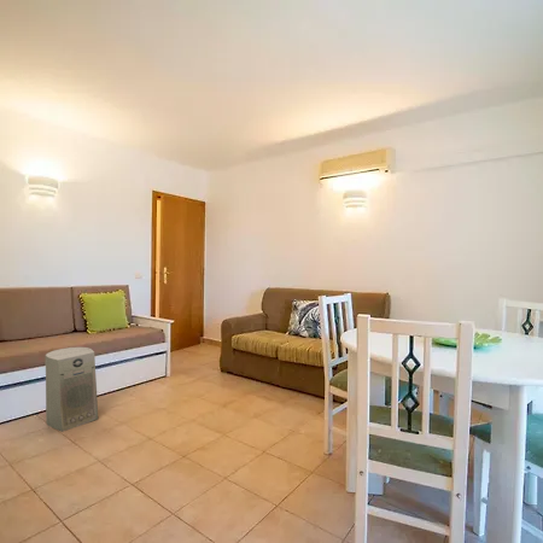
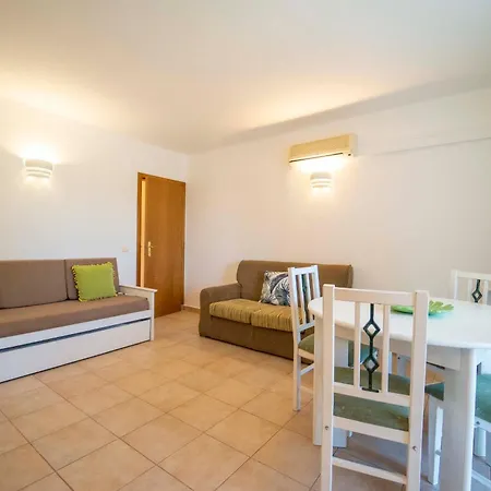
- fan (69, 385)
